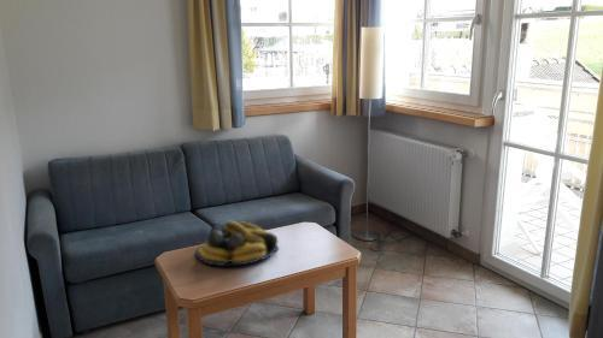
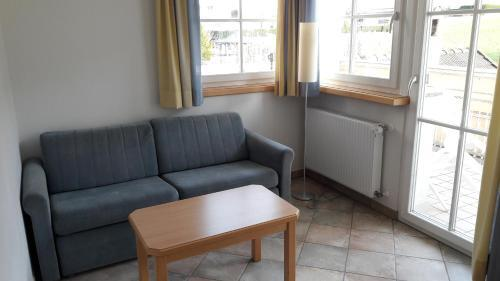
- fruit bowl (235, 237)
